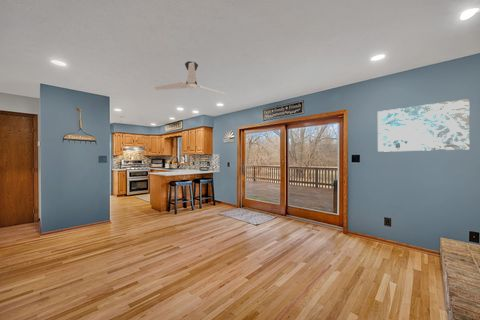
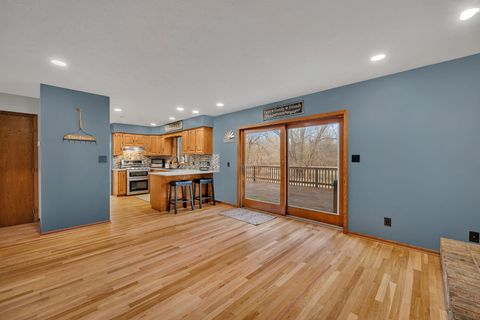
- wall art (418, 128)
- ceiling fan (191, 71)
